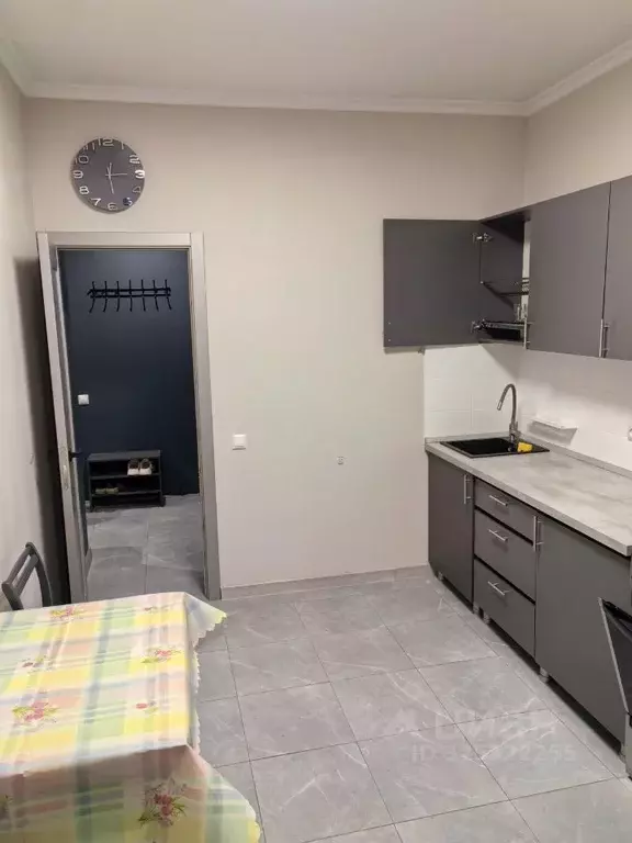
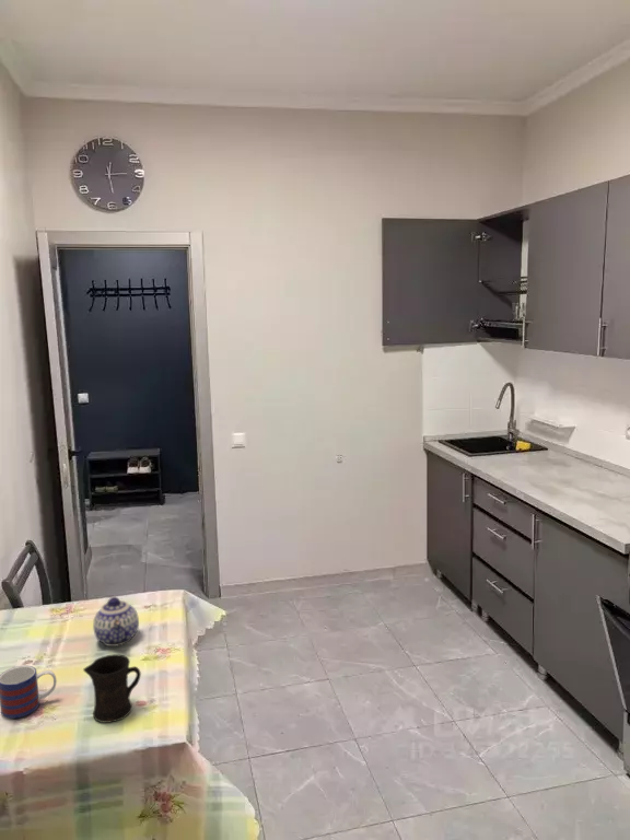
+ mug (113, 687)
+ teapot (116, 619)
+ mug (27, 689)
